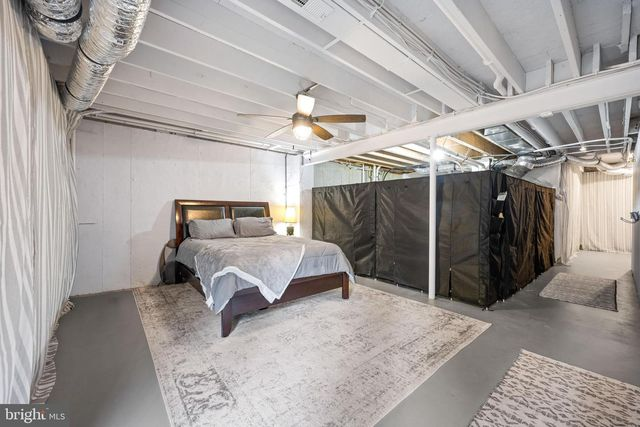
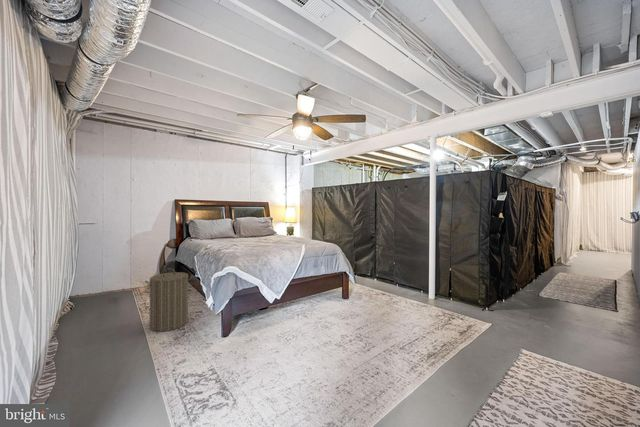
+ laundry hamper (169, 296)
